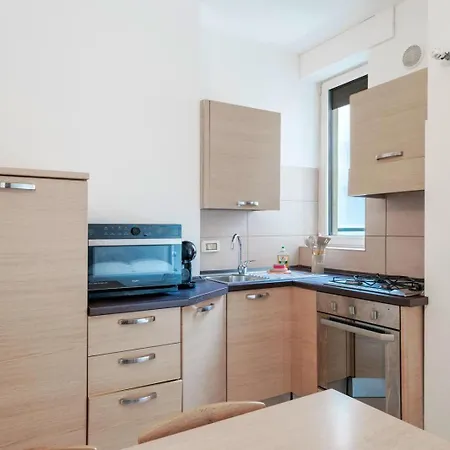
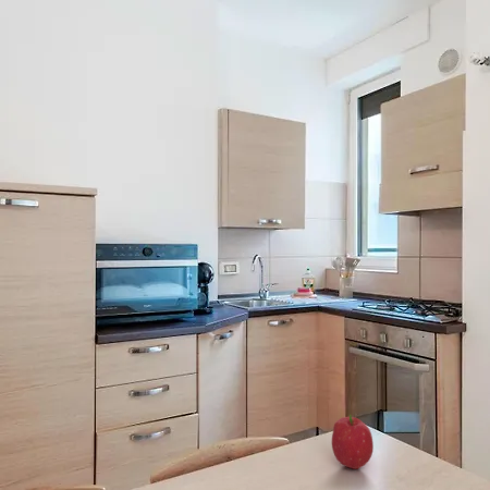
+ fruit (352, 440)
